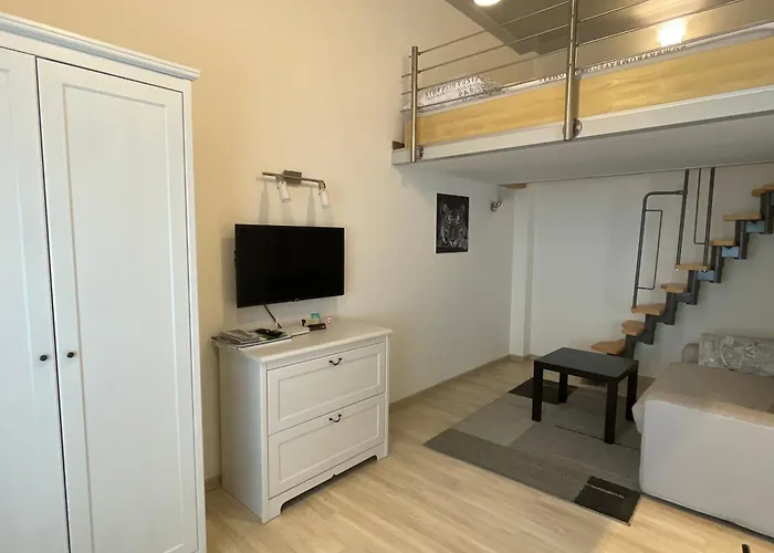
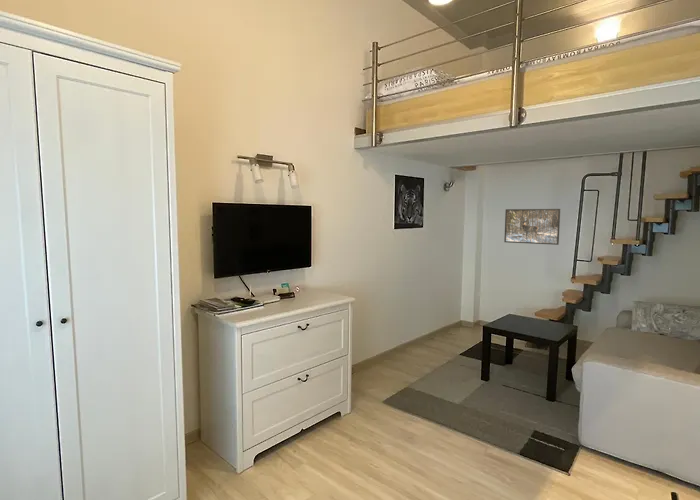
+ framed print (531, 226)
